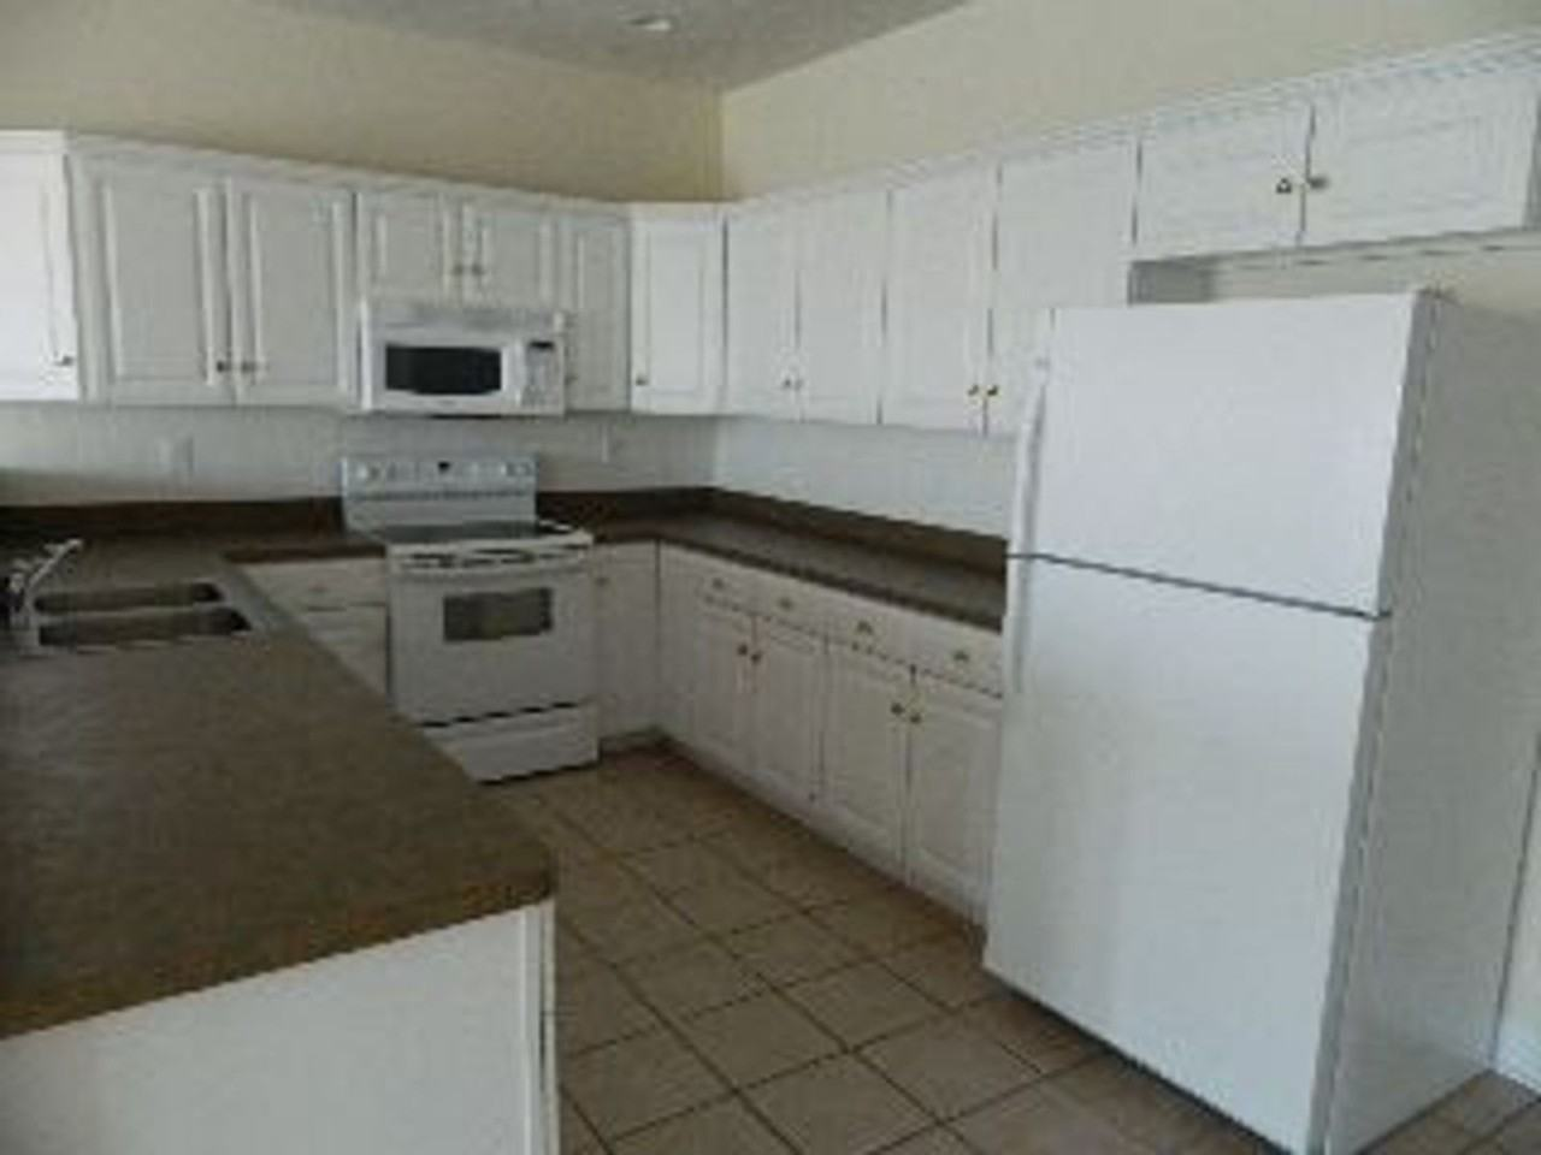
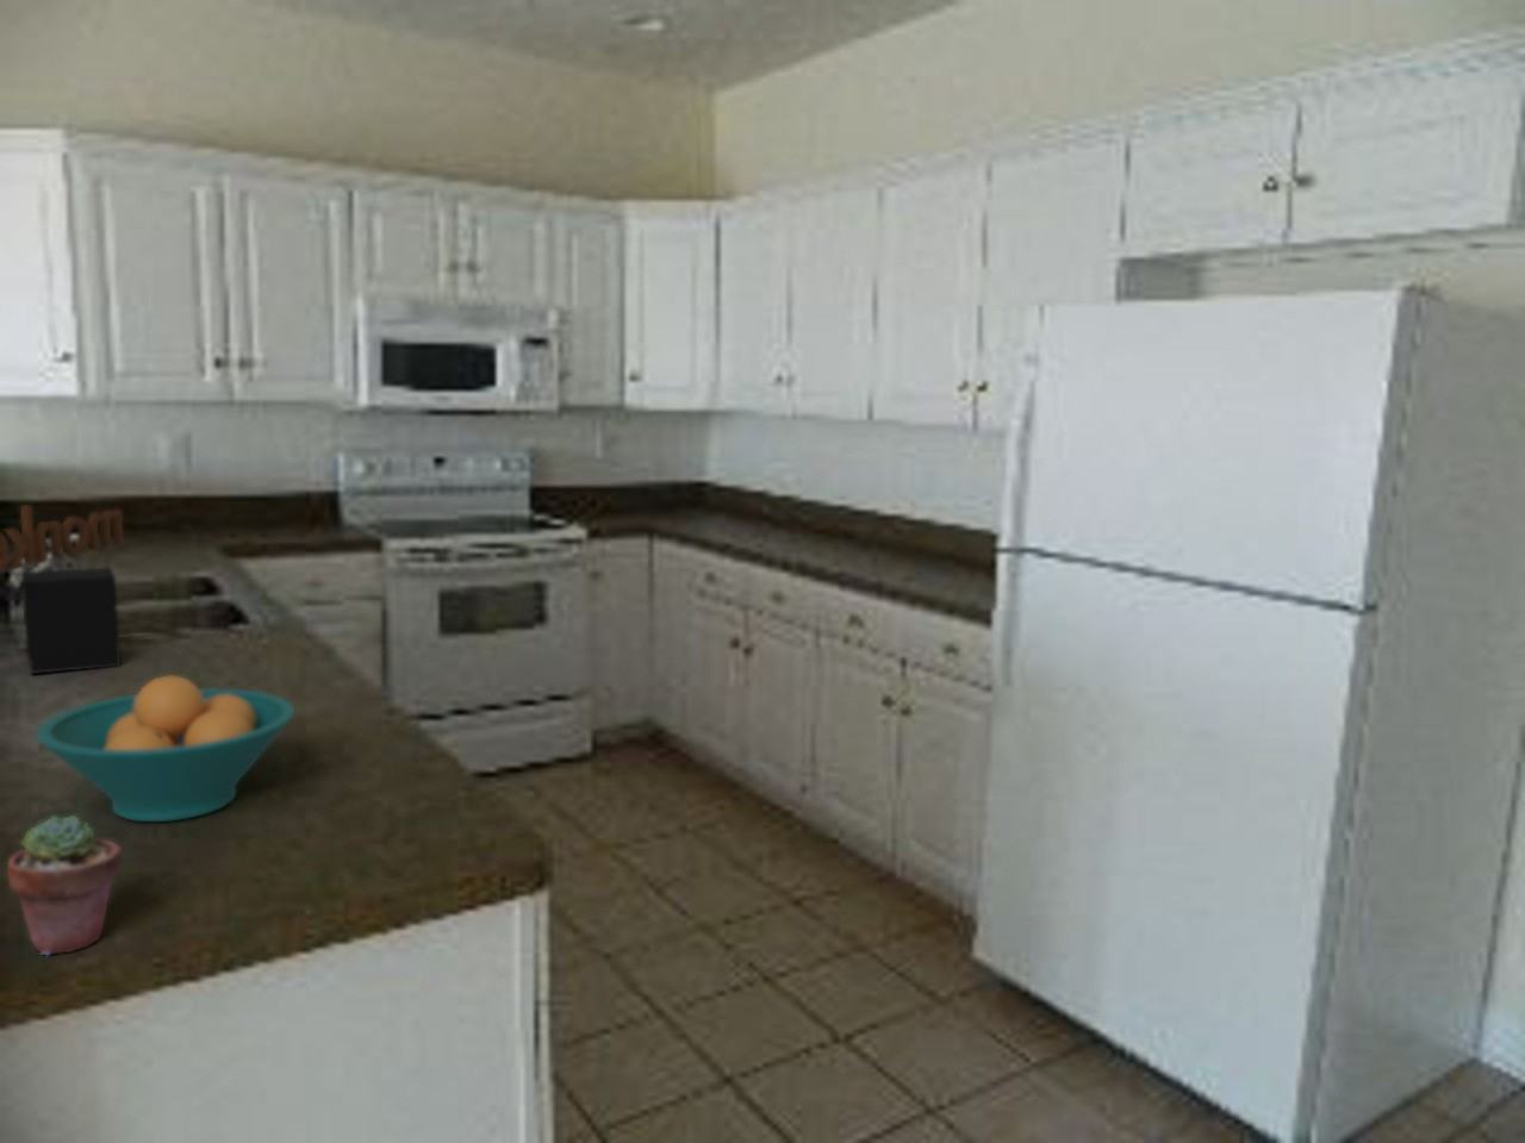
+ fruit bowl (172, 741)
+ knife block (60, 582)
+ potted succulent (66, 878)
